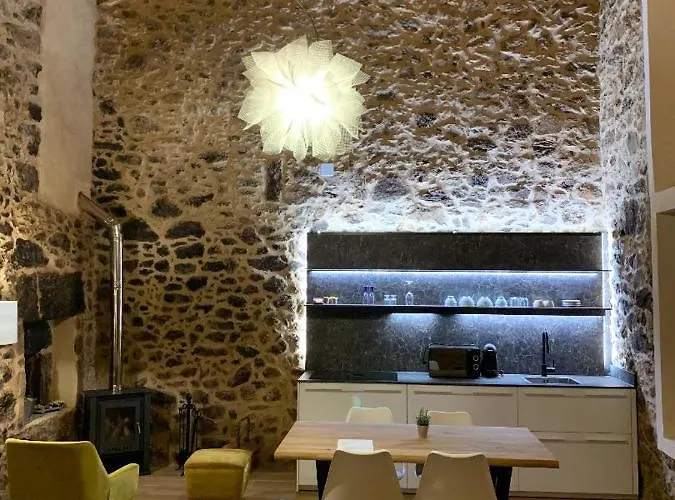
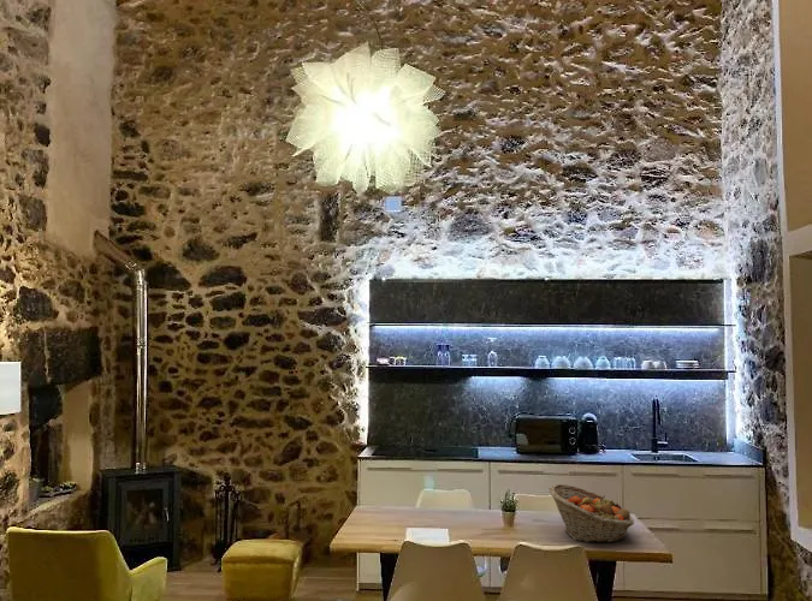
+ fruit basket (591, 511)
